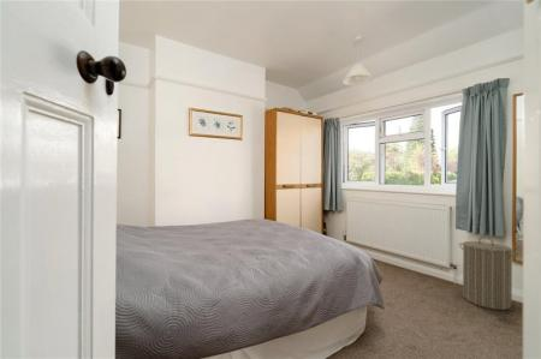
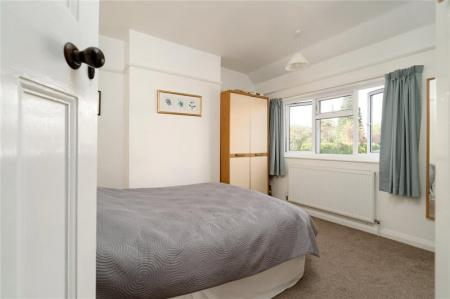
- laundry hamper (486, 268)
